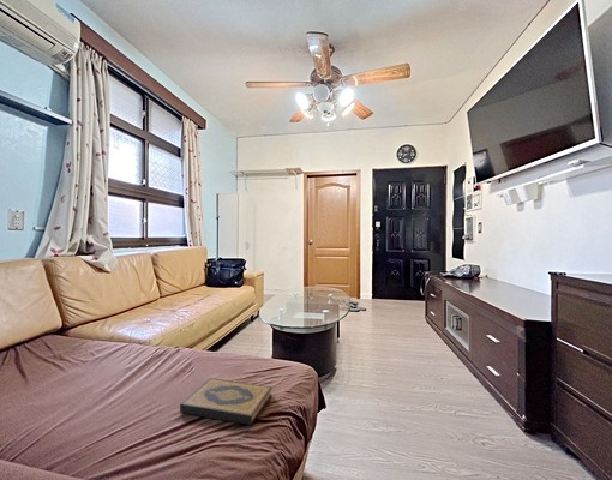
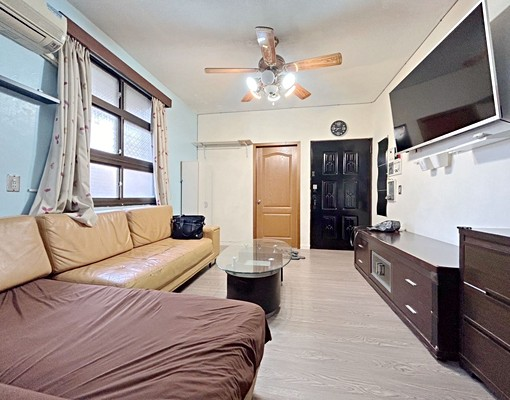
- hardback book (228, 398)
